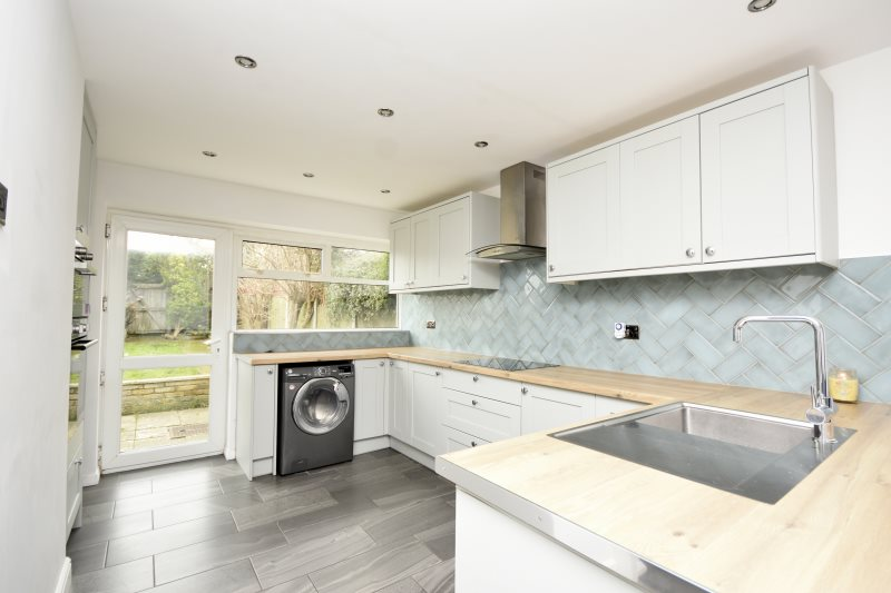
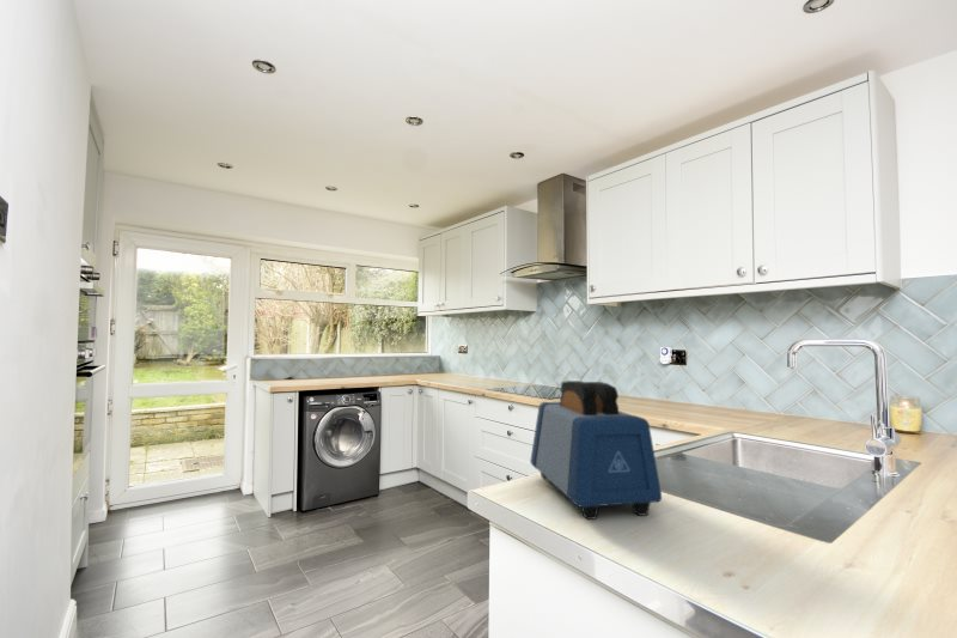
+ toaster (587, 437)
